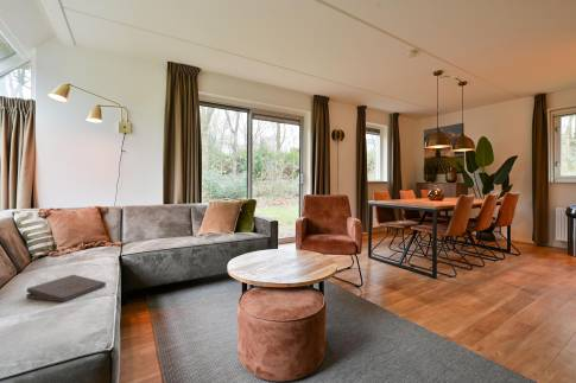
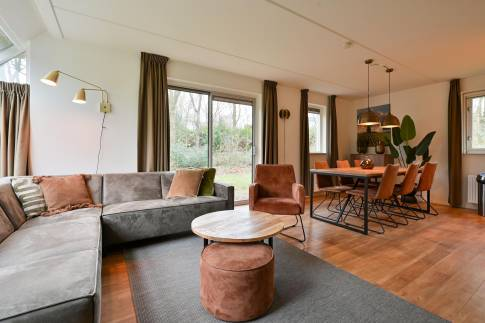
- pizza box (68, 287)
